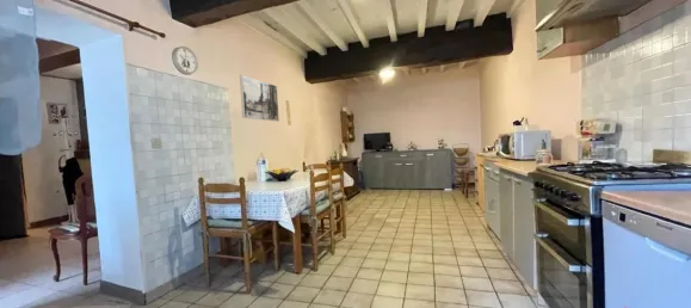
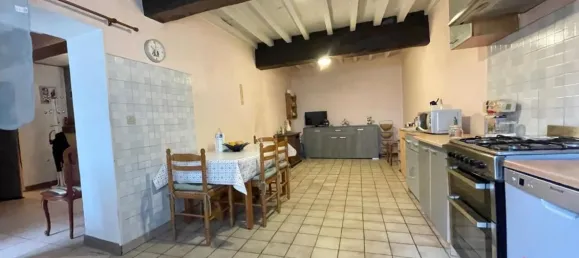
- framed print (260, 100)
